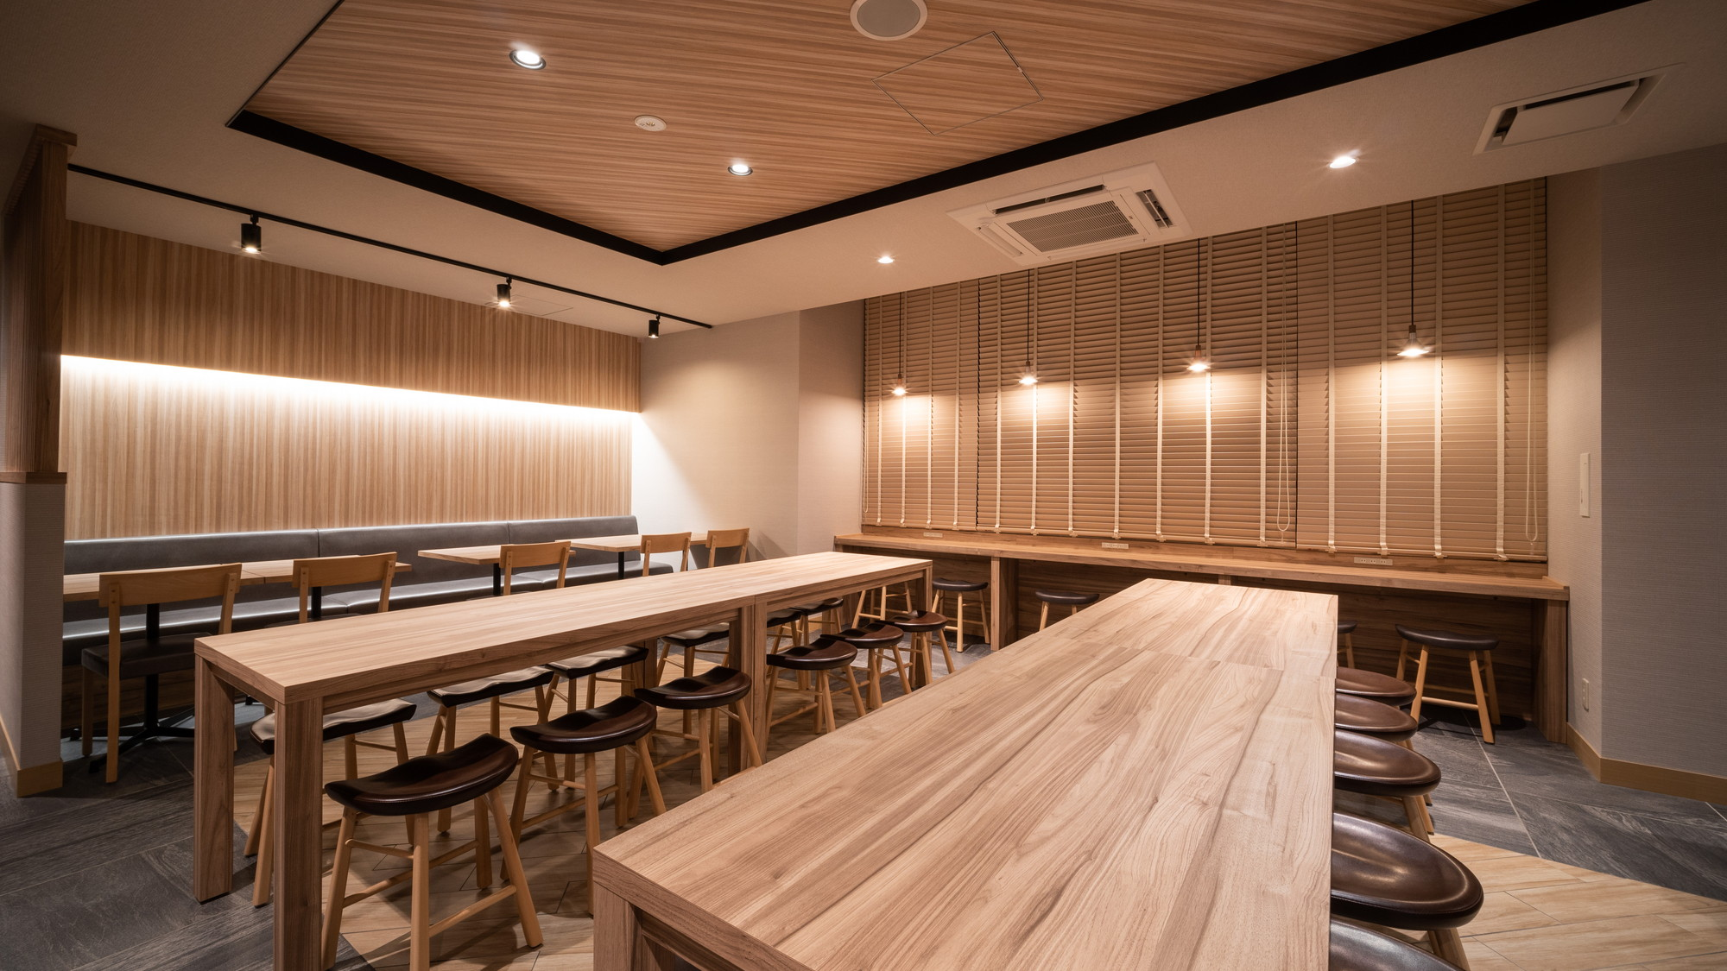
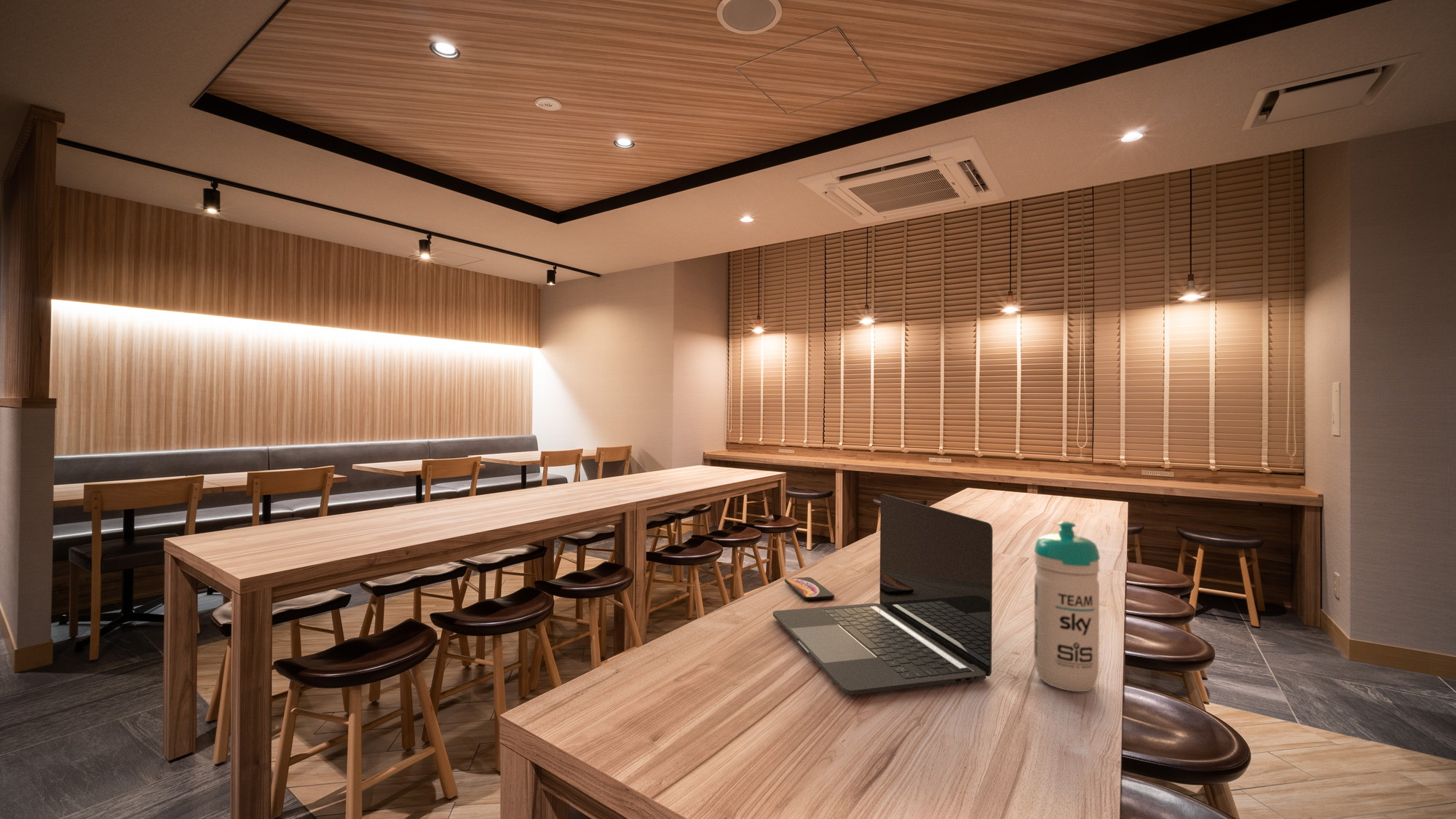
+ smartphone (808, 587)
+ laptop (880, 576)
+ water bottle (1066, 601)
